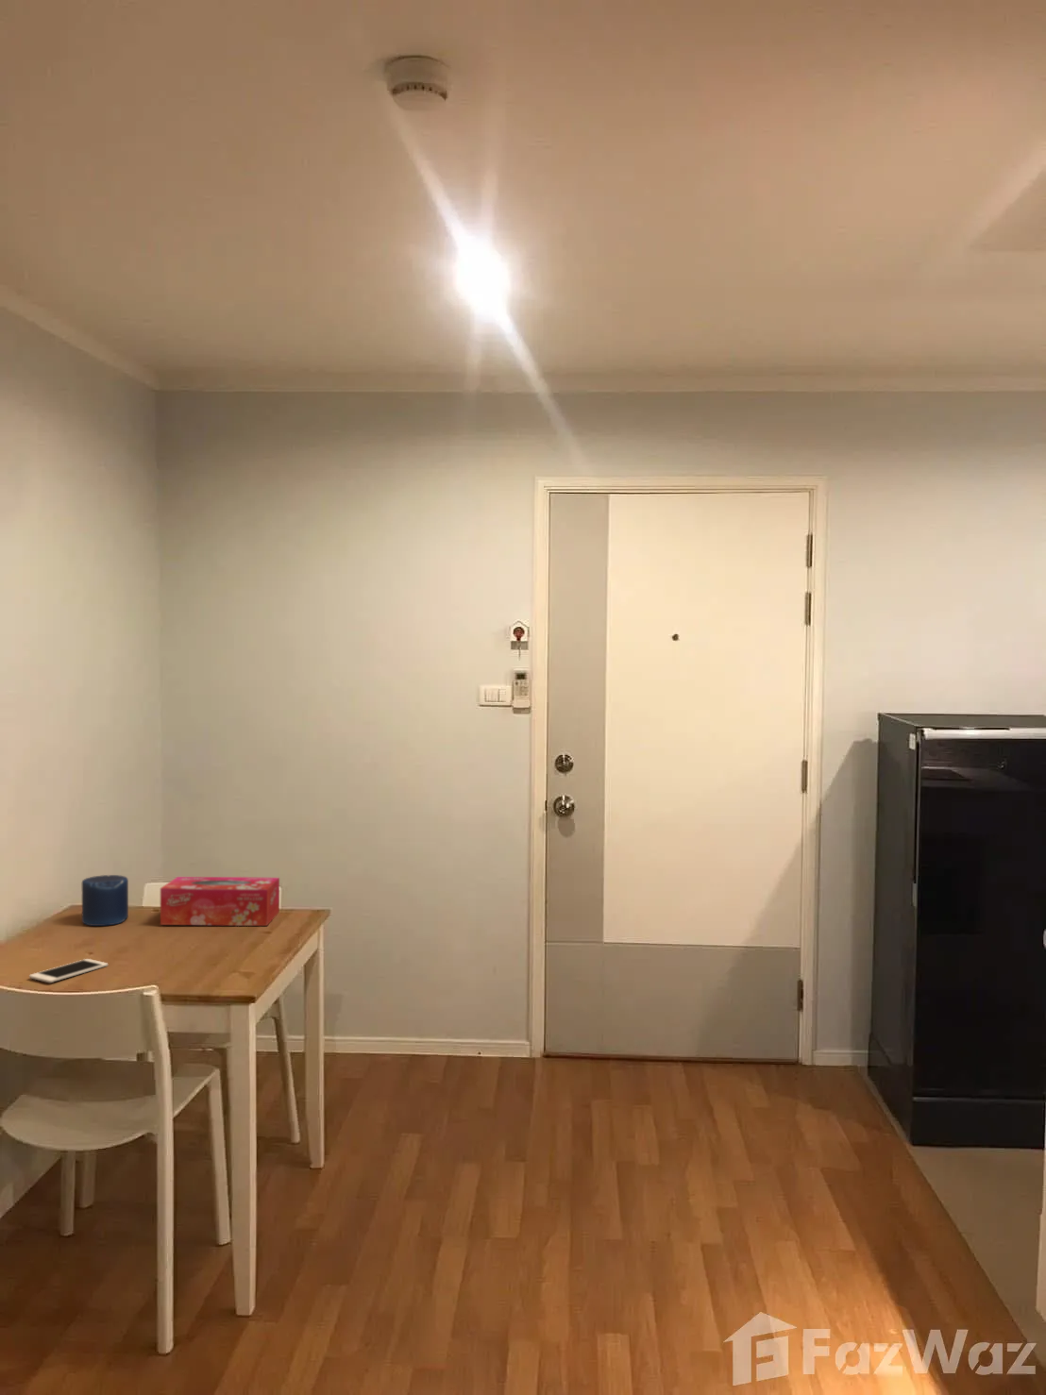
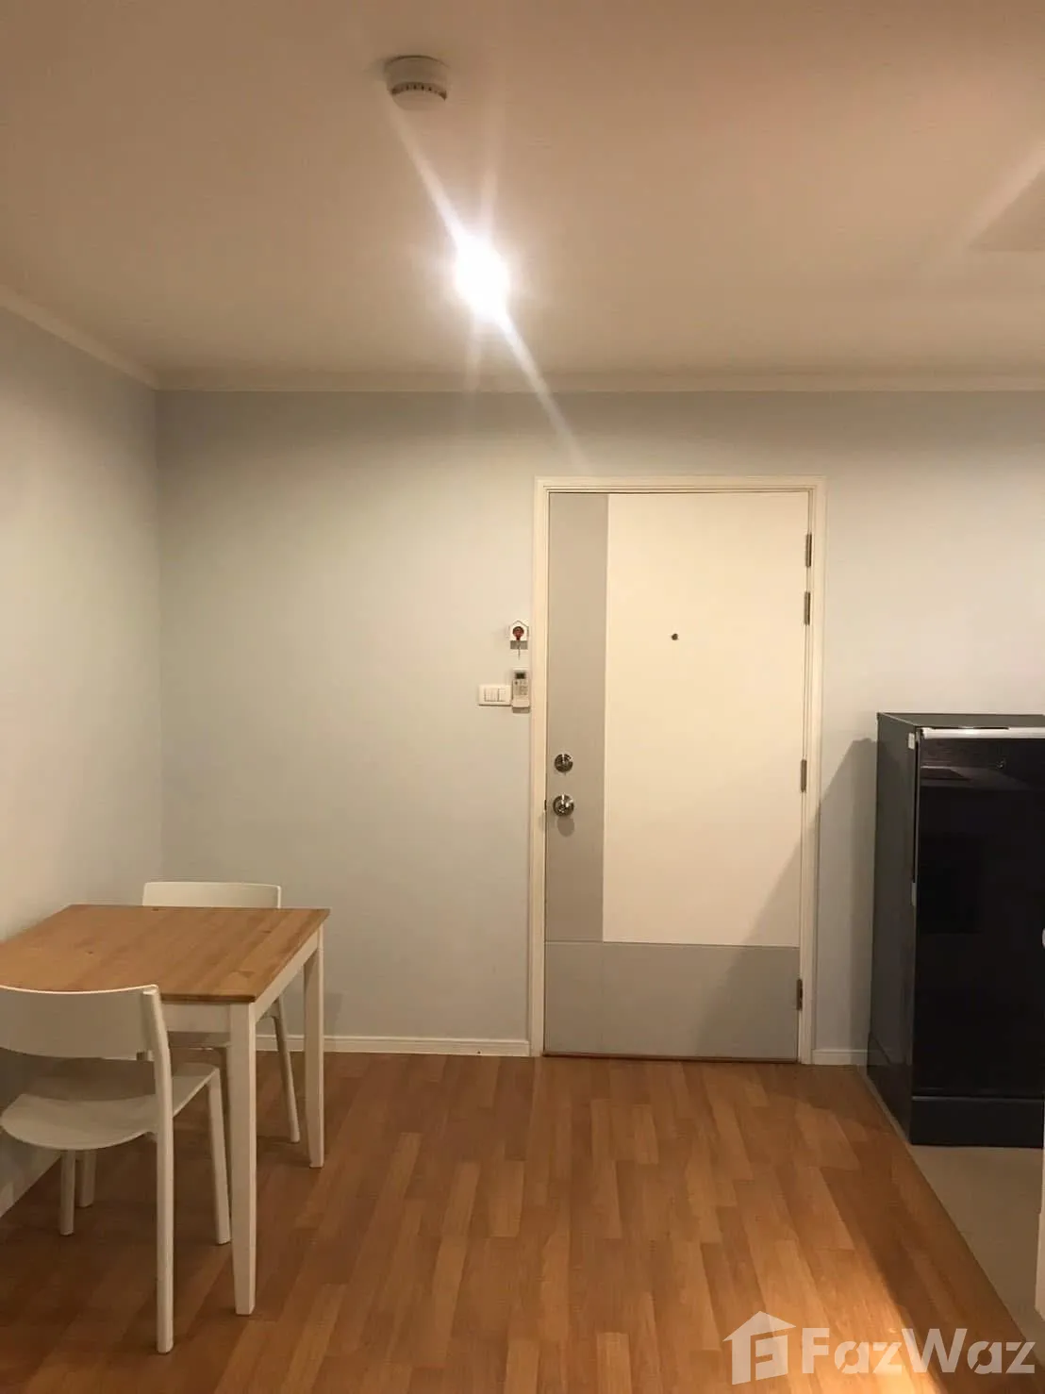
- tissue box (221, 901)
- cell phone (69, 970)
- candle (104, 900)
